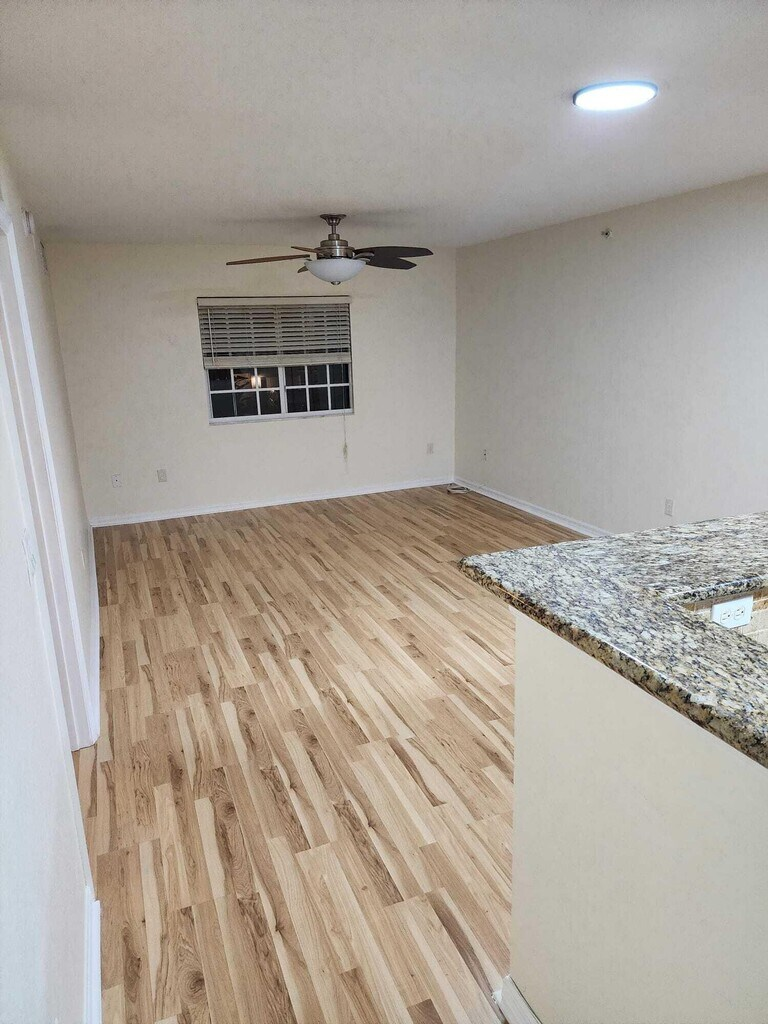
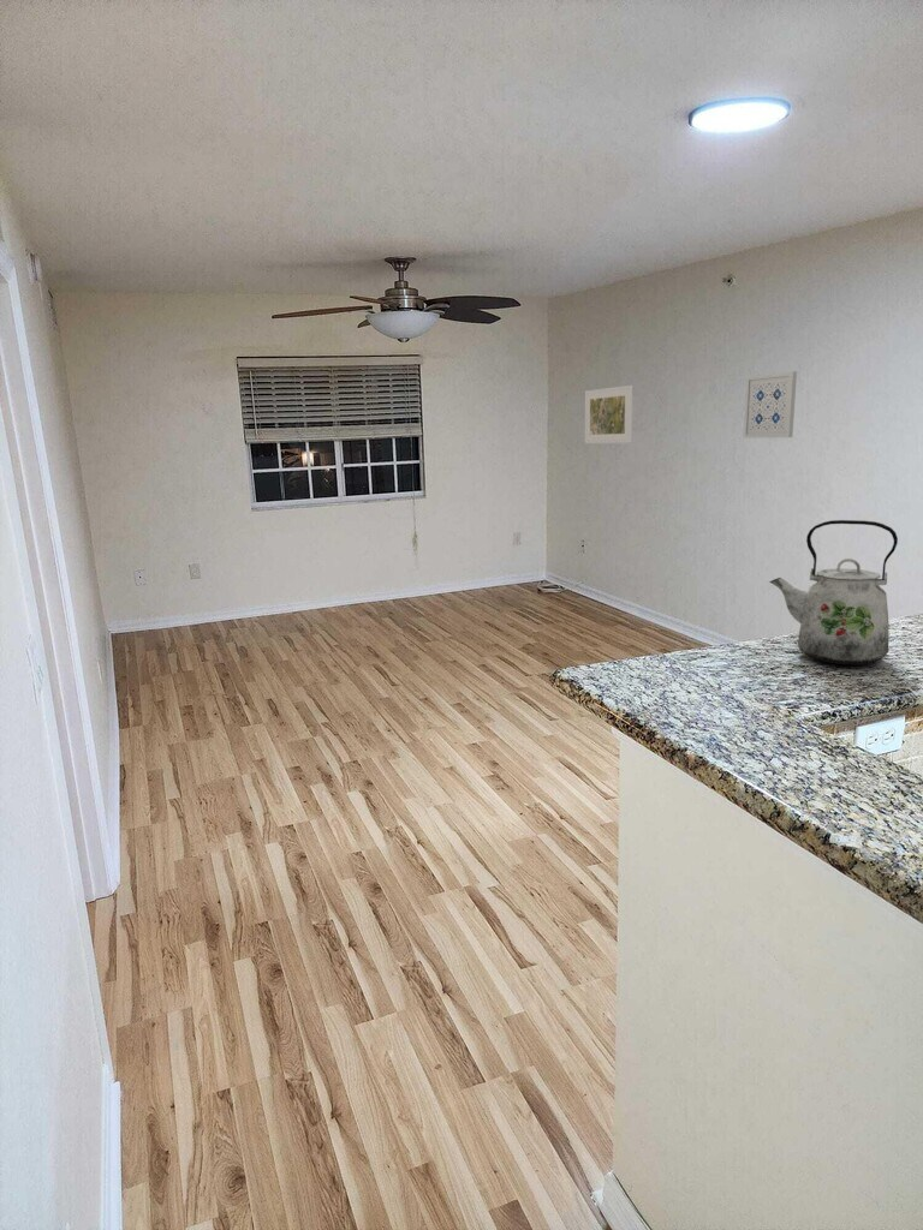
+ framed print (607, 416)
+ kettle (829, 589)
+ wall art (768, 406)
